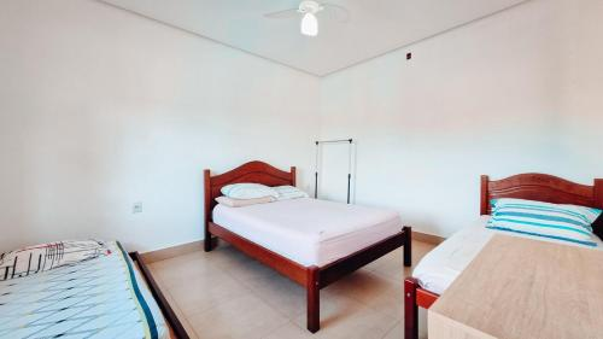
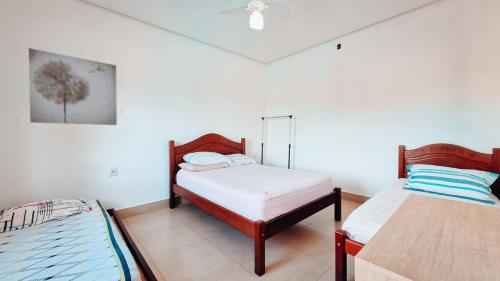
+ wall art (77, 91)
